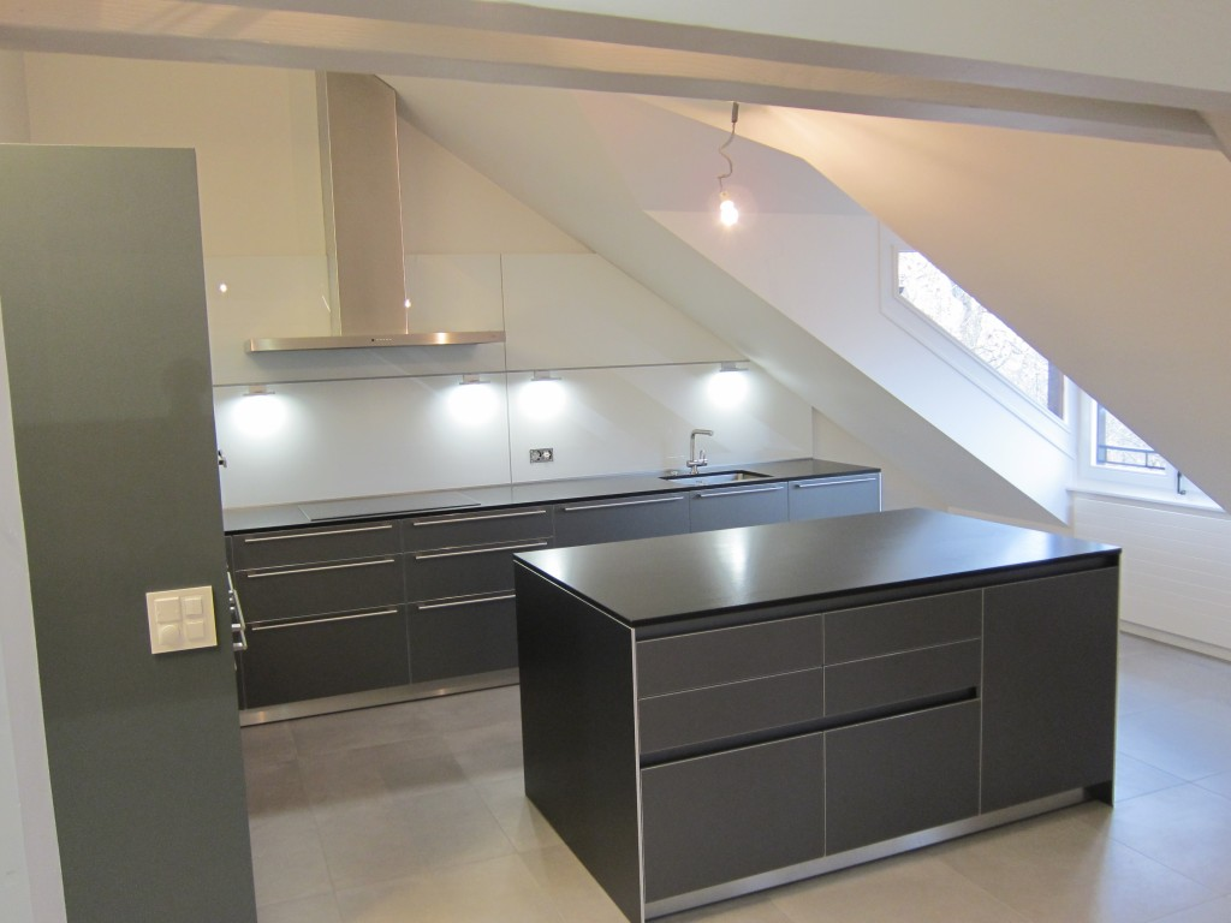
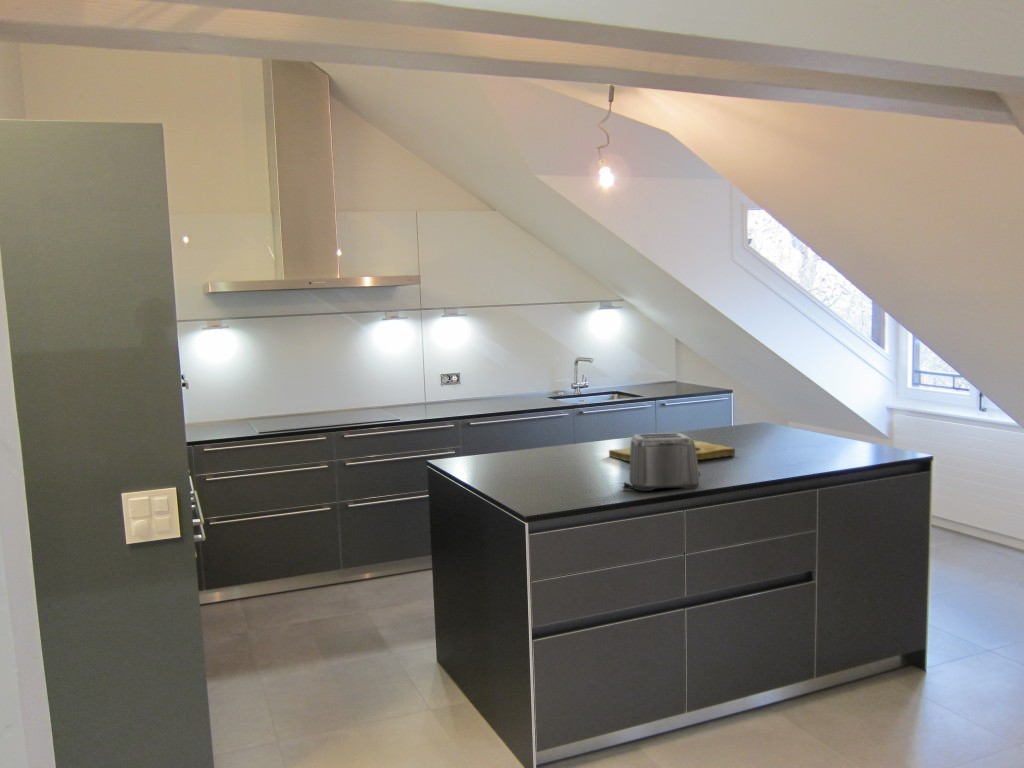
+ toaster (660, 461)
+ cutting board (693, 440)
